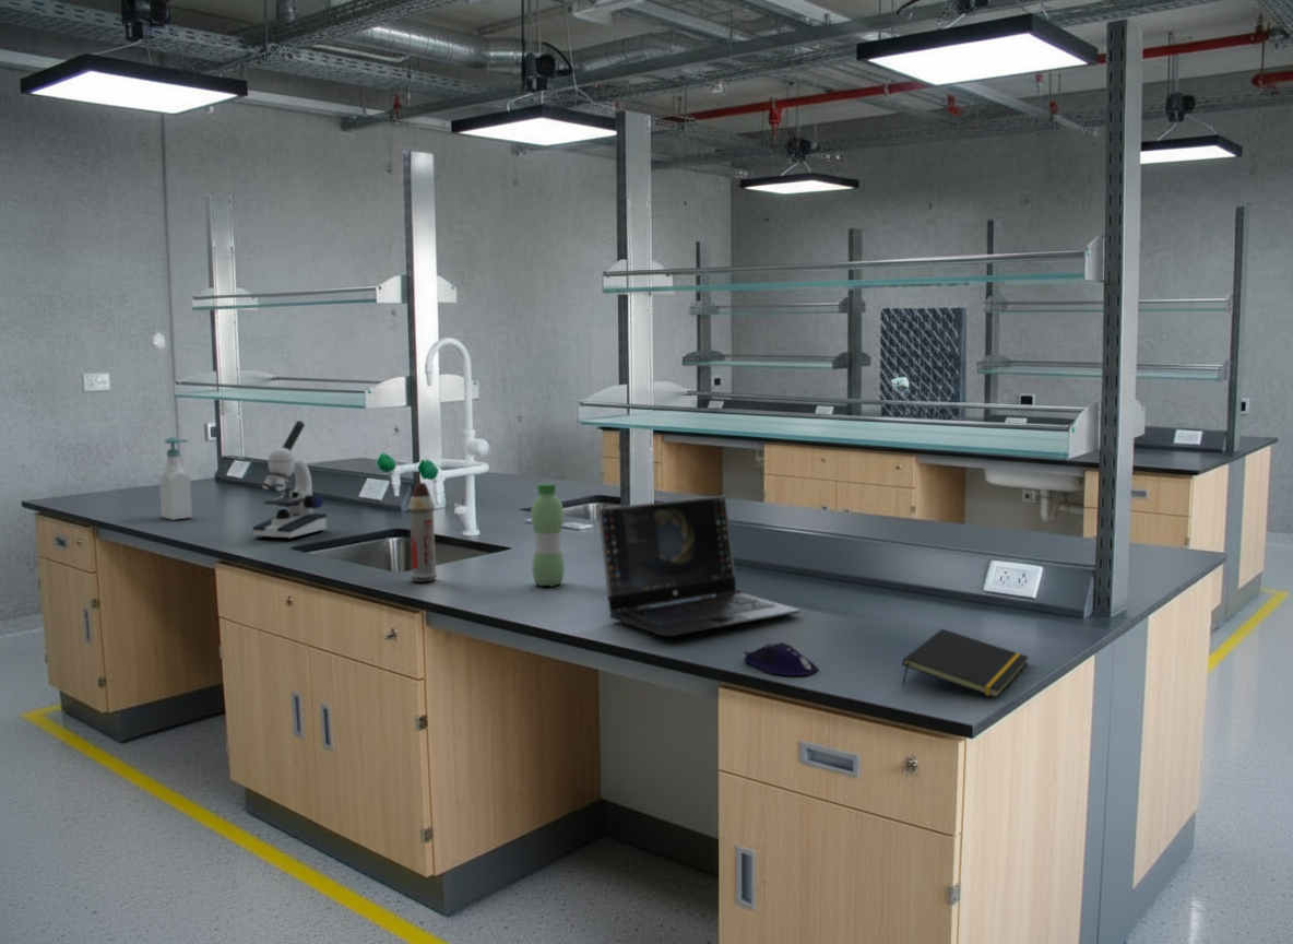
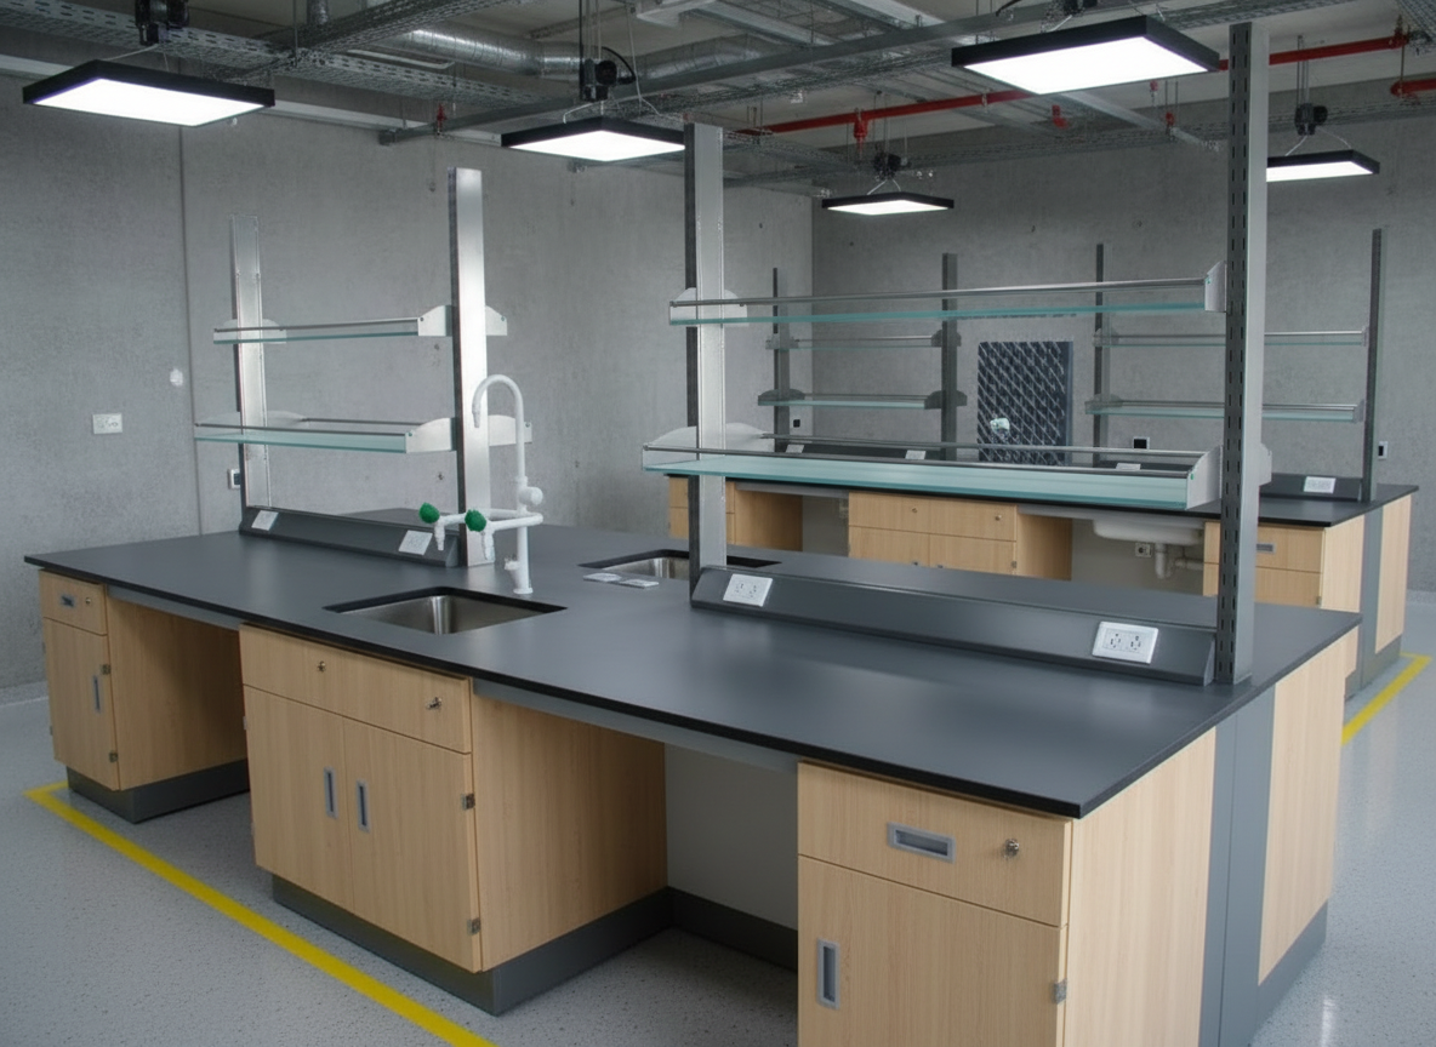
- computer mouse (776, 654)
- water bottle (547, 534)
- spray bottle (422, 531)
- notepad (966, 660)
- laptop (699, 563)
- microscope (288, 479)
- soap bottle (177, 476)
